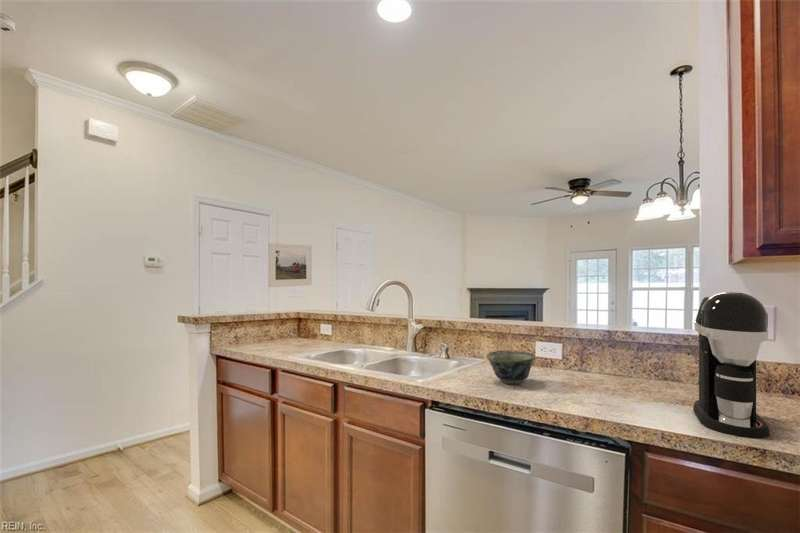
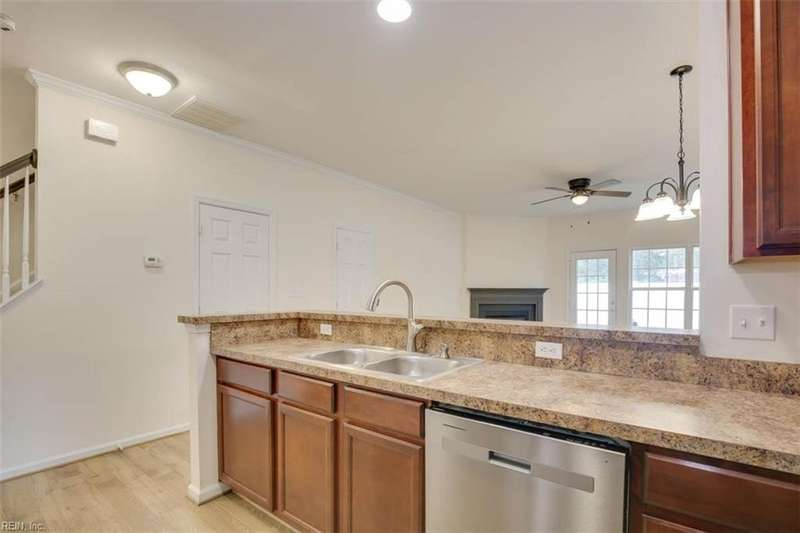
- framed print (291, 265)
- bowl (510, 367)
- coffee maker (728, 356)
